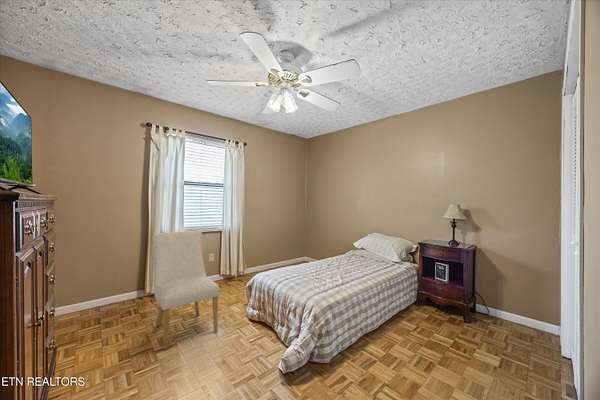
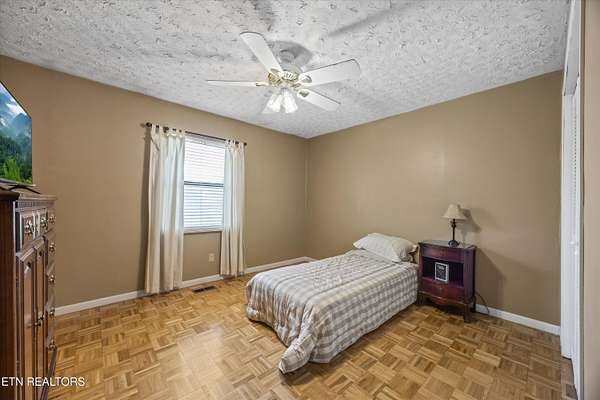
- chair (184, 280)
